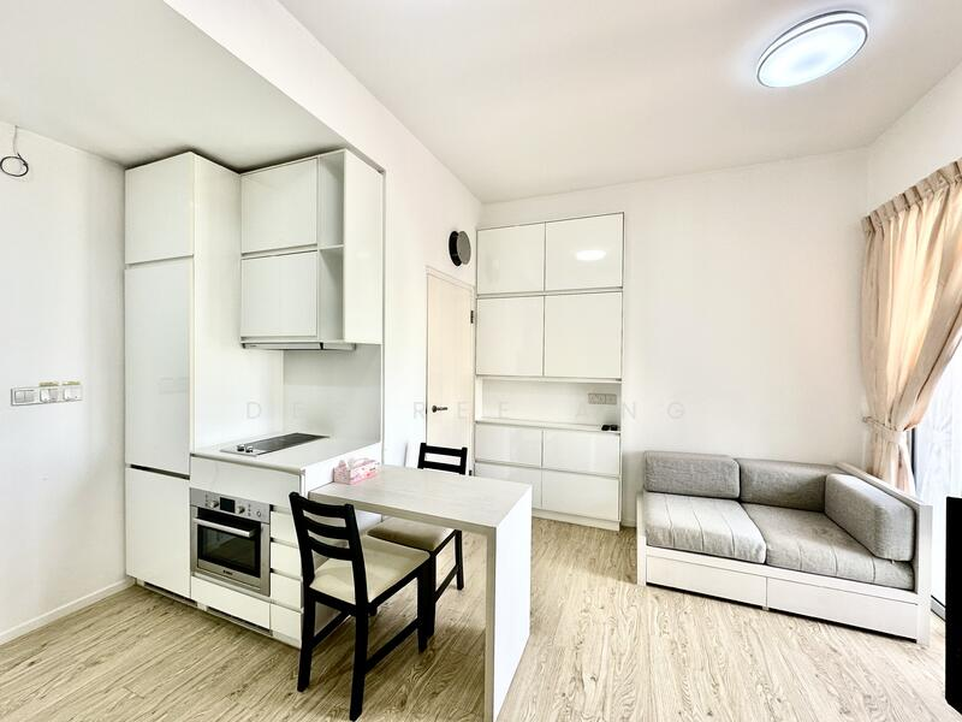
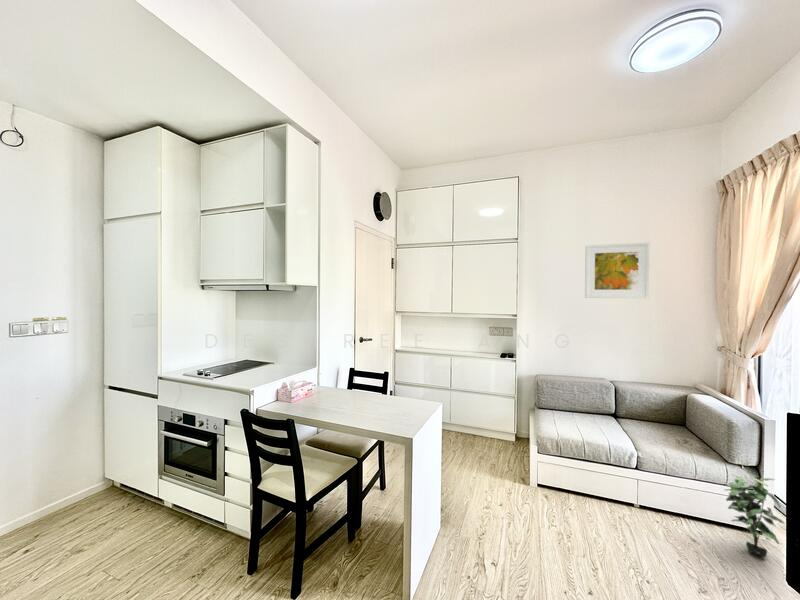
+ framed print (616, 271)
+ potted plant (751, 513)
